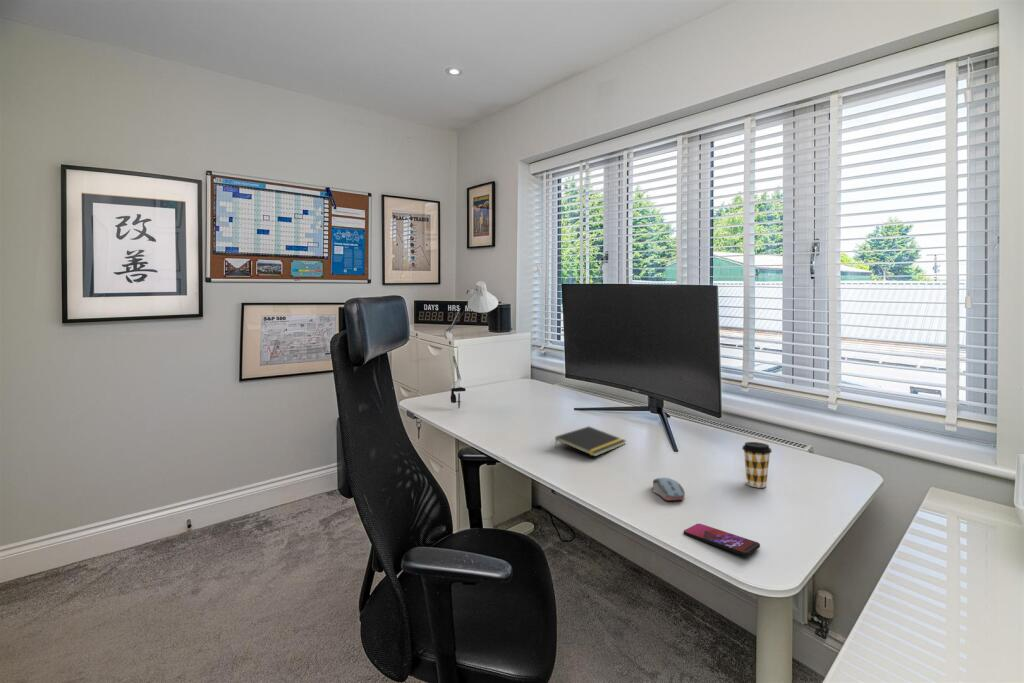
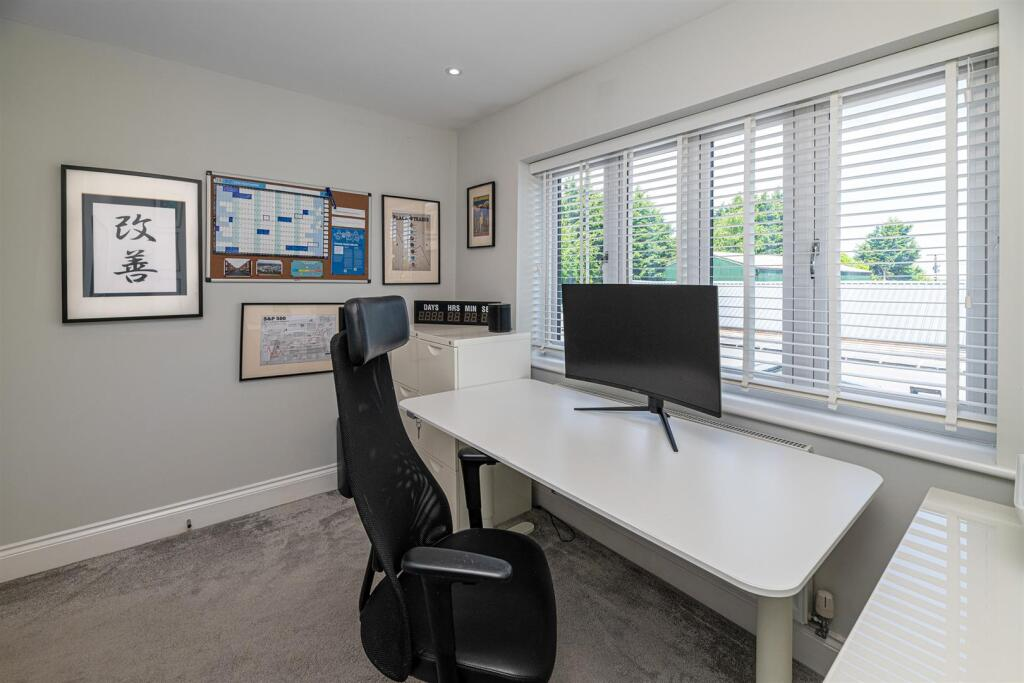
- smartphone (720, 538)
- desk lamp (452, 346)
- computer mouse (667, 486)
- notepad (591, 440)
- coffee cup (756, 464)
